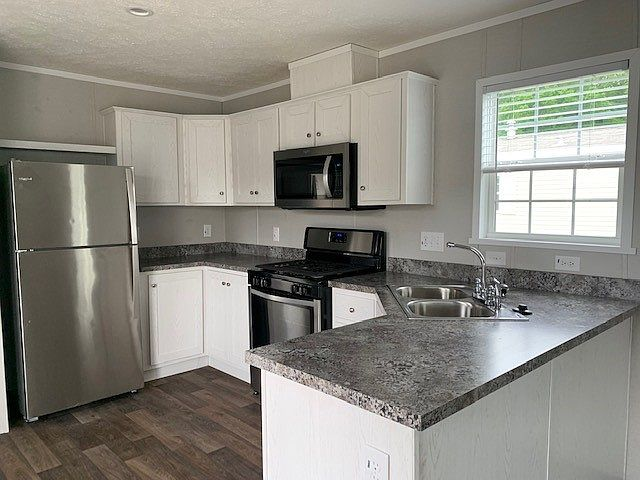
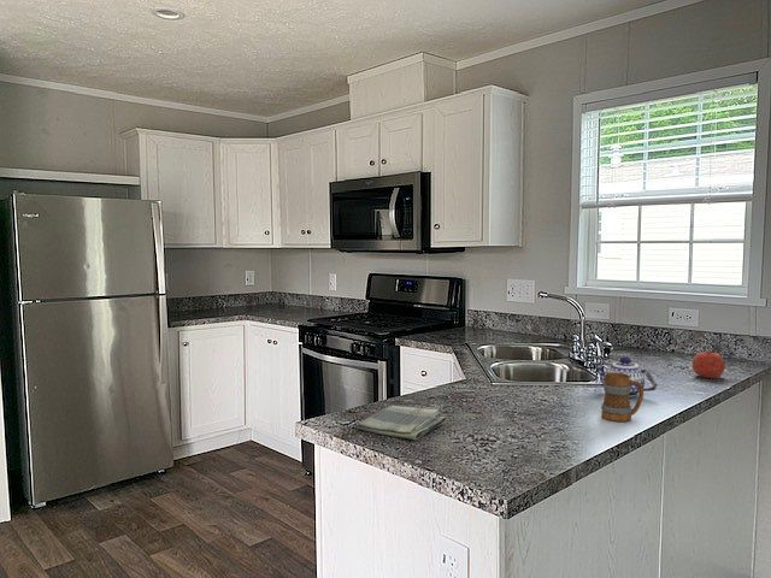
+ mug (622, 396)
+ fruit (708, 362)
+ dish towel (402, 419)
+ teapot (625, 373)
